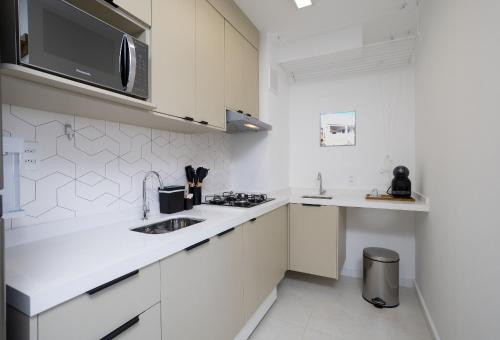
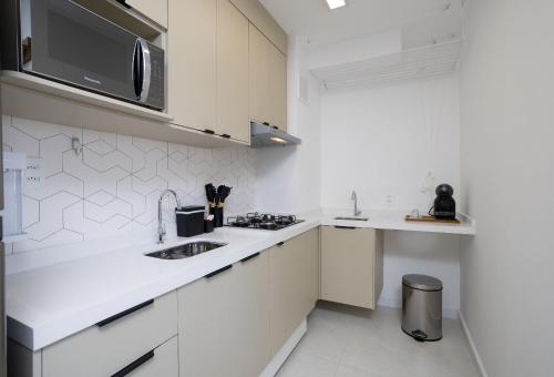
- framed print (337, 129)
